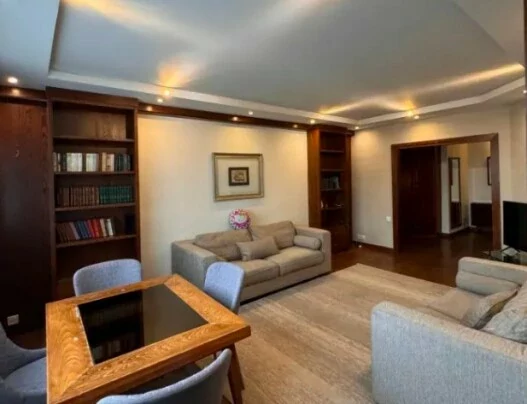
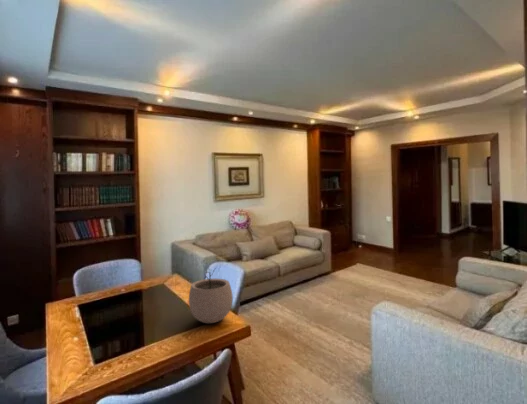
+ plant pot (210, 293)
